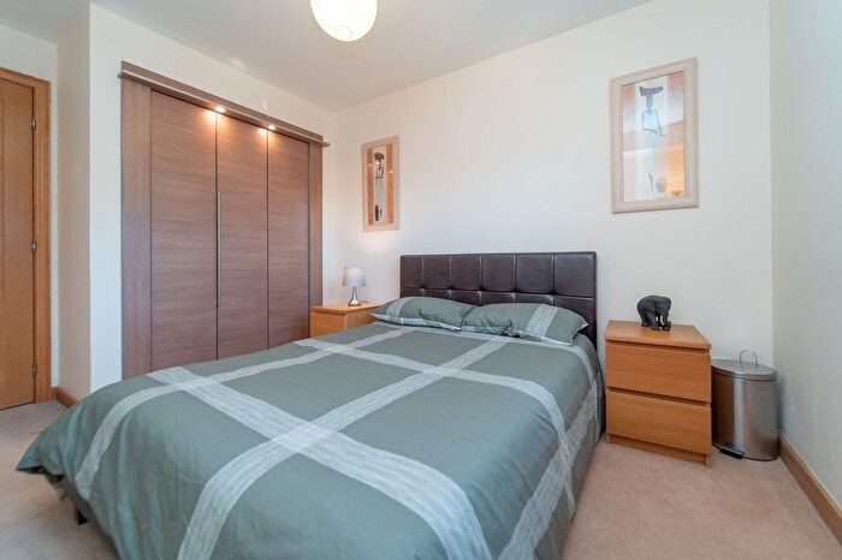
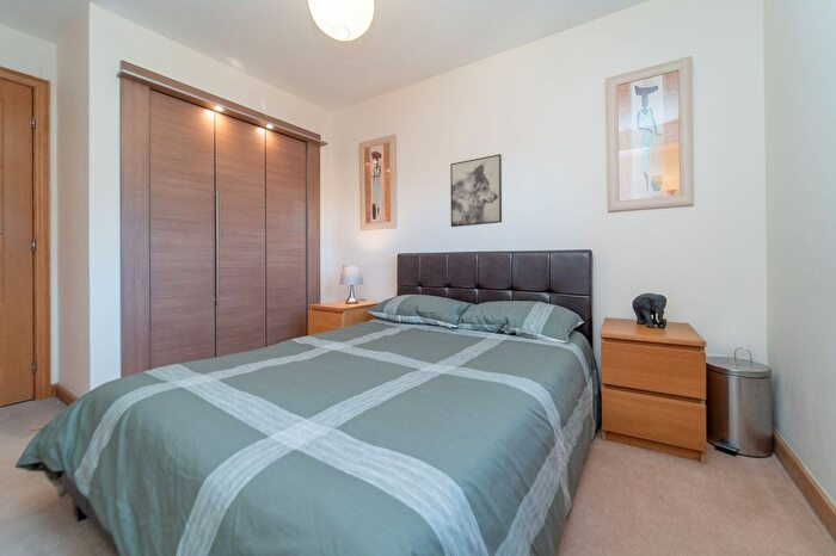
+ wall art (474, 192)
